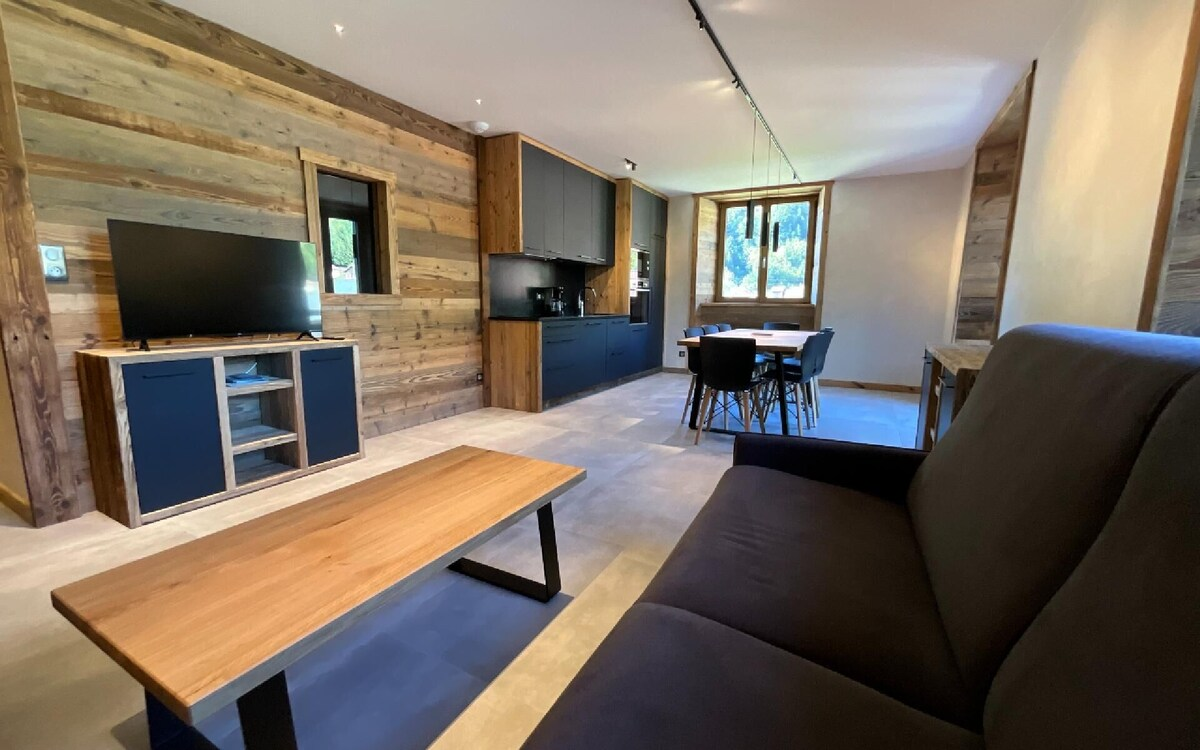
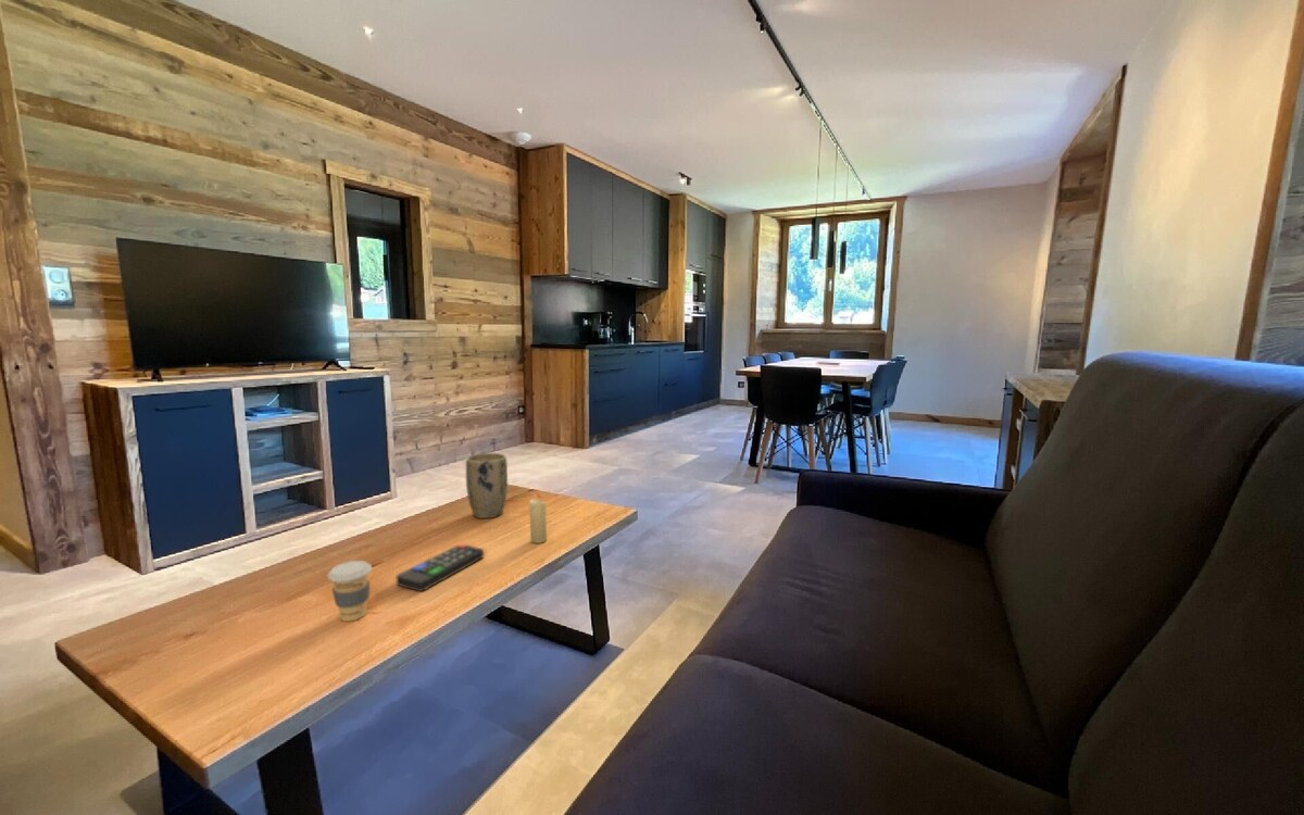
+ candle (537, 516)
+ plant pot (487, 485)
+ remote control (442, 565)
+ coffee cup (351, 591)
